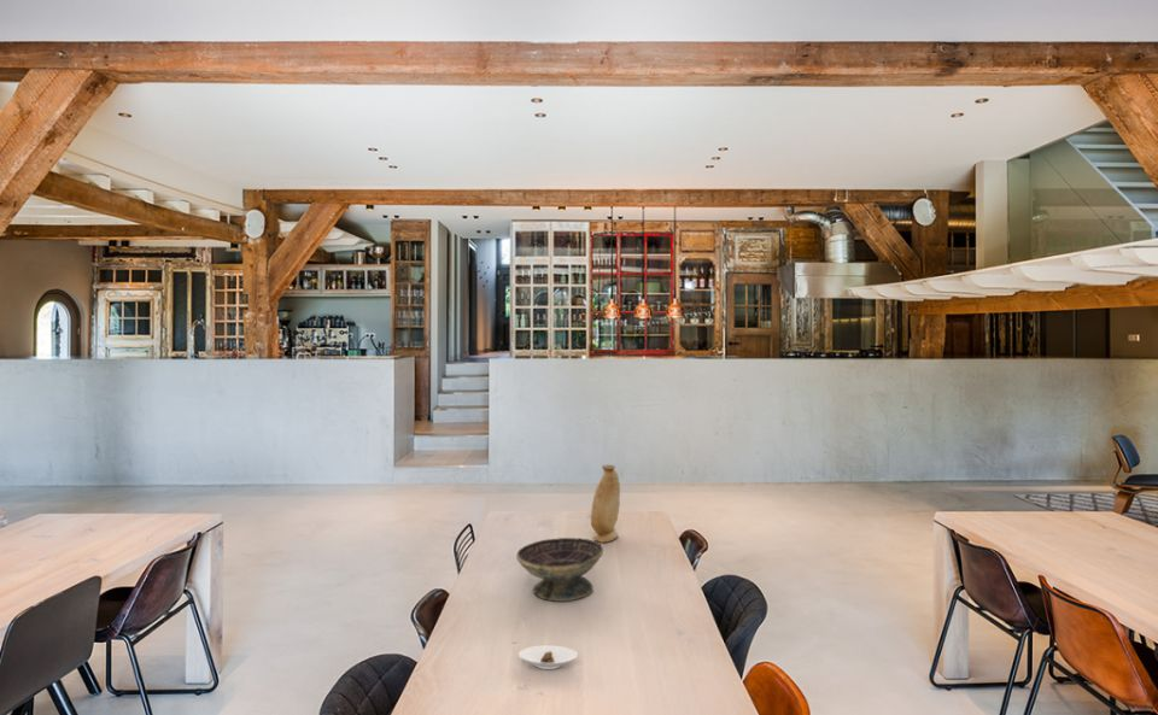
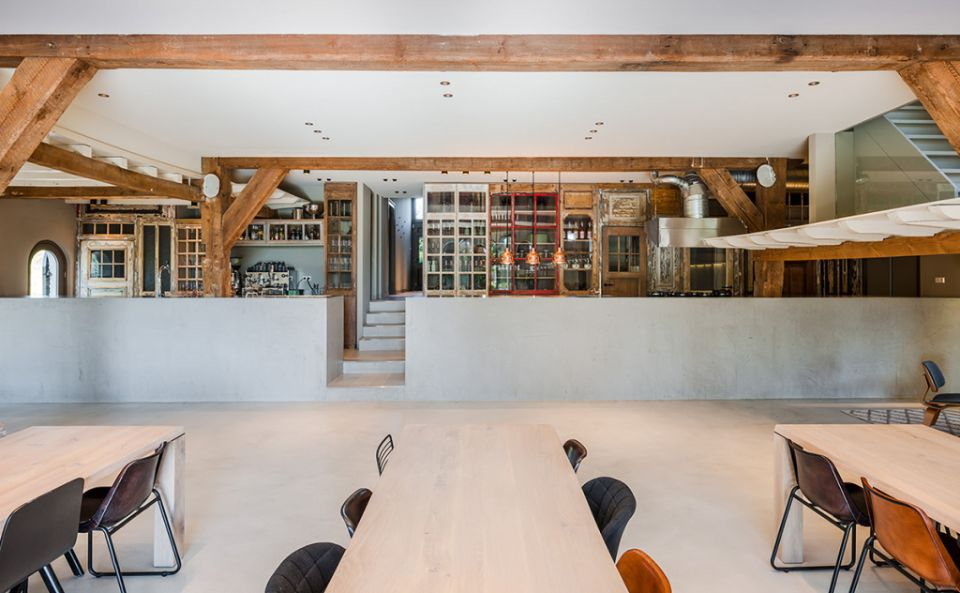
- decorative bowl (560, 569)
- vase (606, 502)
- saucer (548, 657)
